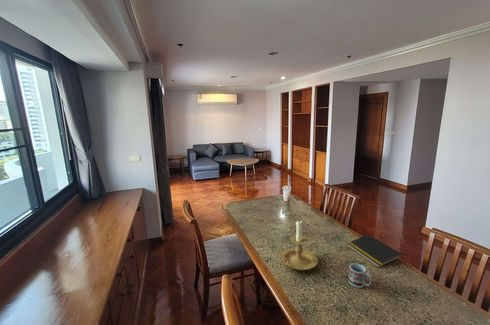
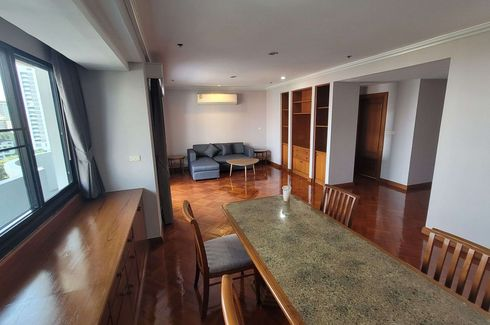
- notepad (372, 249)
- candle holder (299, 241)
- cup (360, 276)
